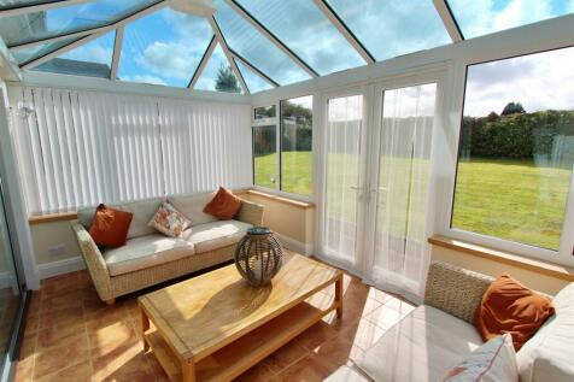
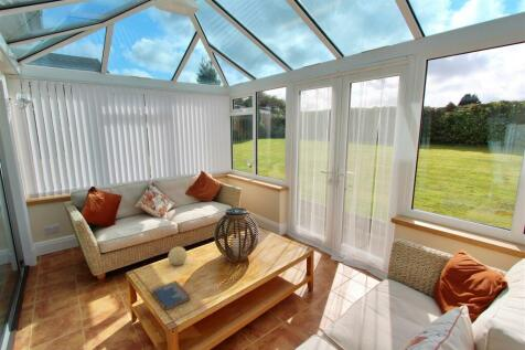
+ hardcover book (171, 294)
+ decorative ball (178, 255)
